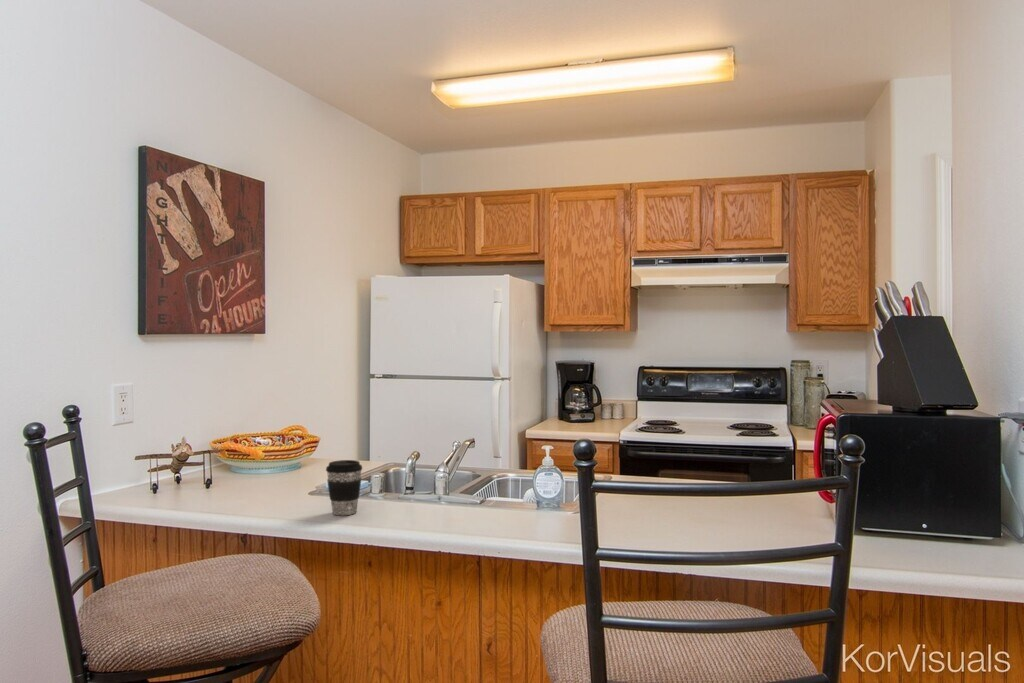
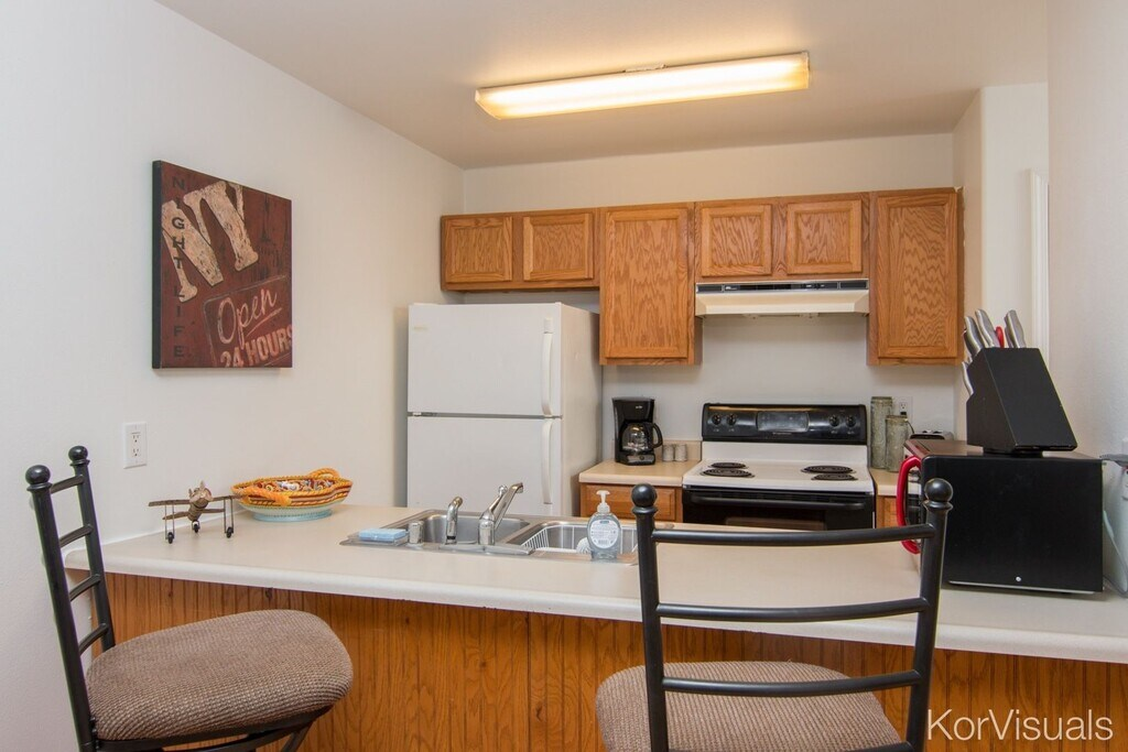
- coffee cup (344, 487)
